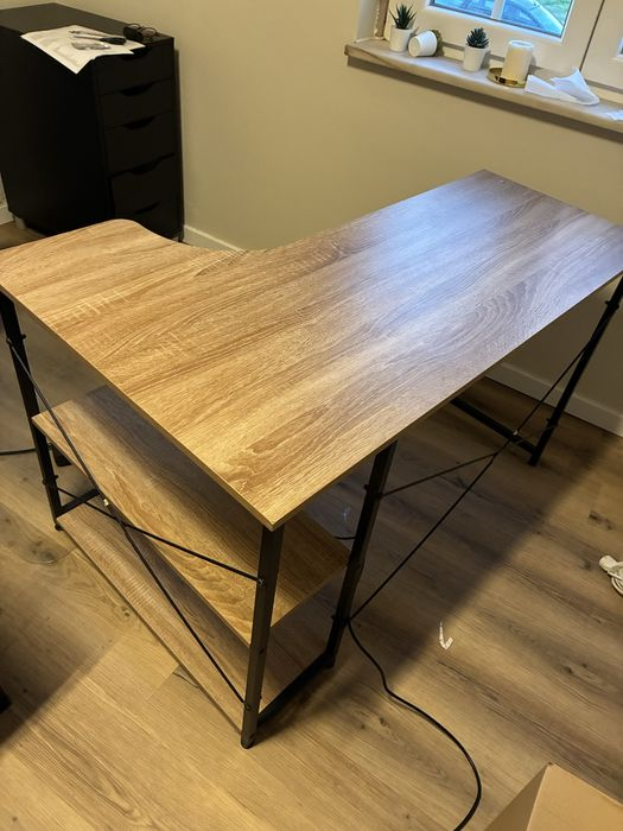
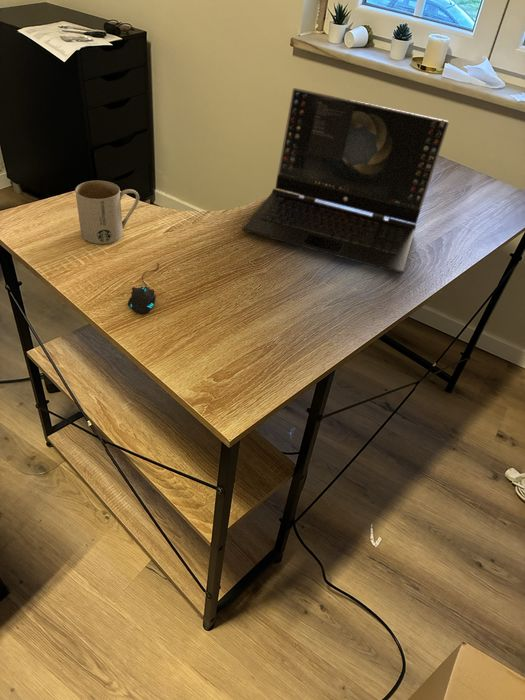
+ mouse (145, 283)
+ laptop (344, 178)
+ mug (109, 211)
